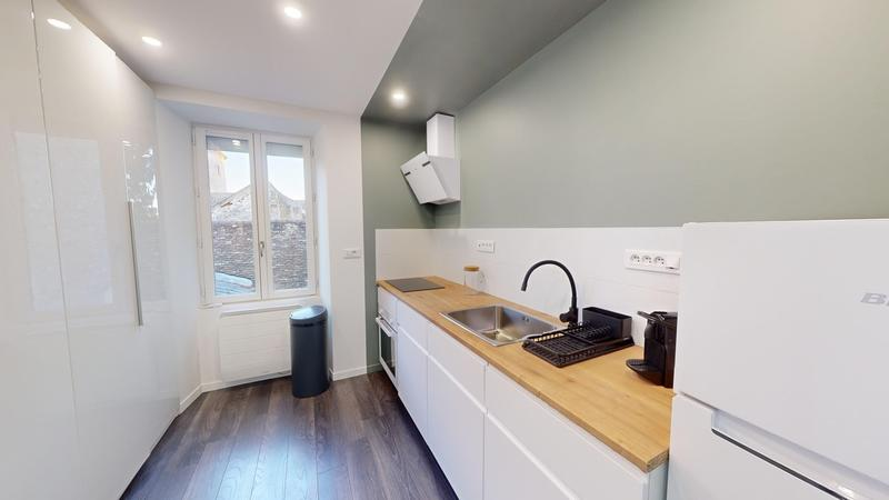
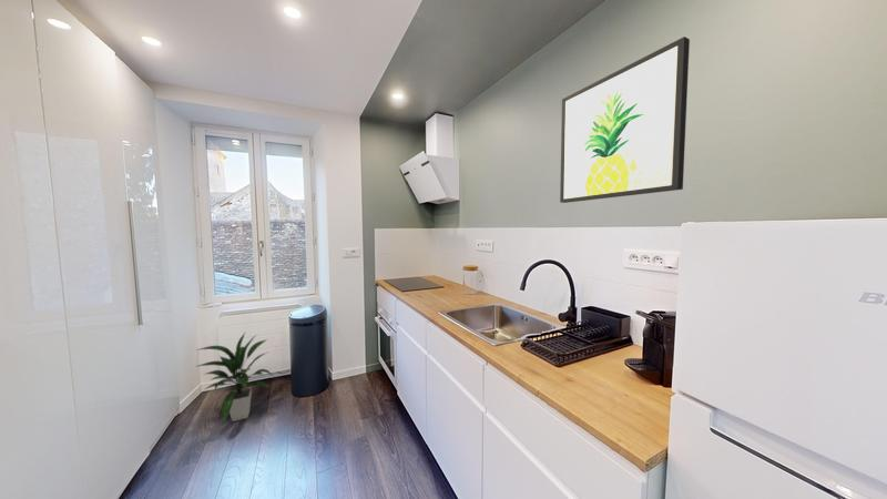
+ wall art (612, 136)
+ indoor plant (236, 376)
